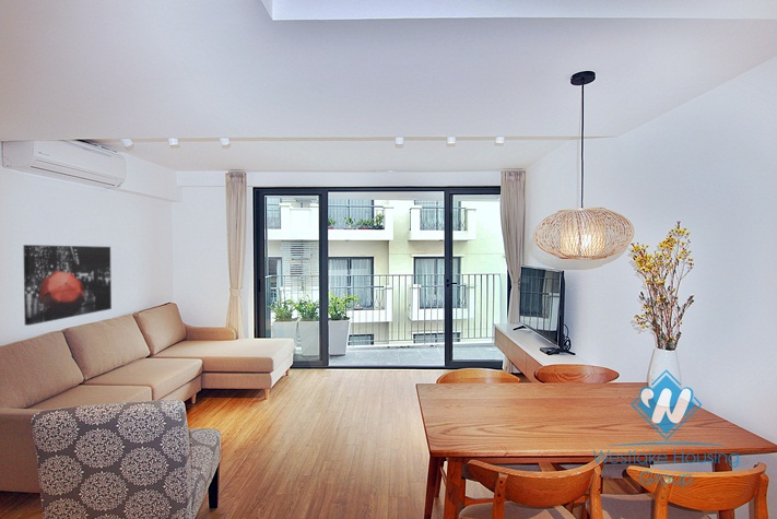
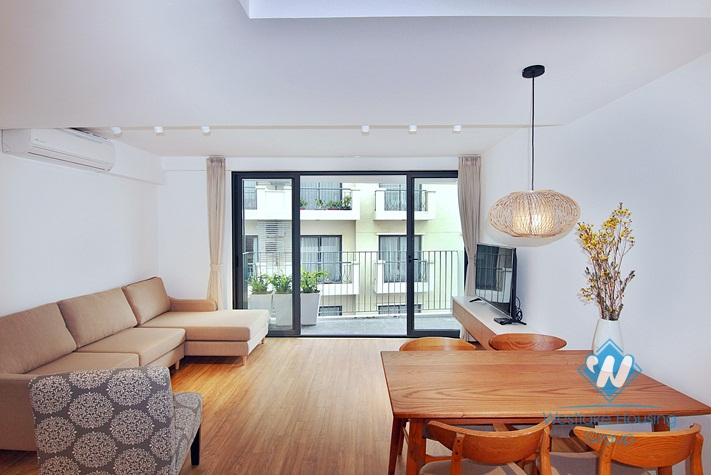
- wall art (72, 281)
